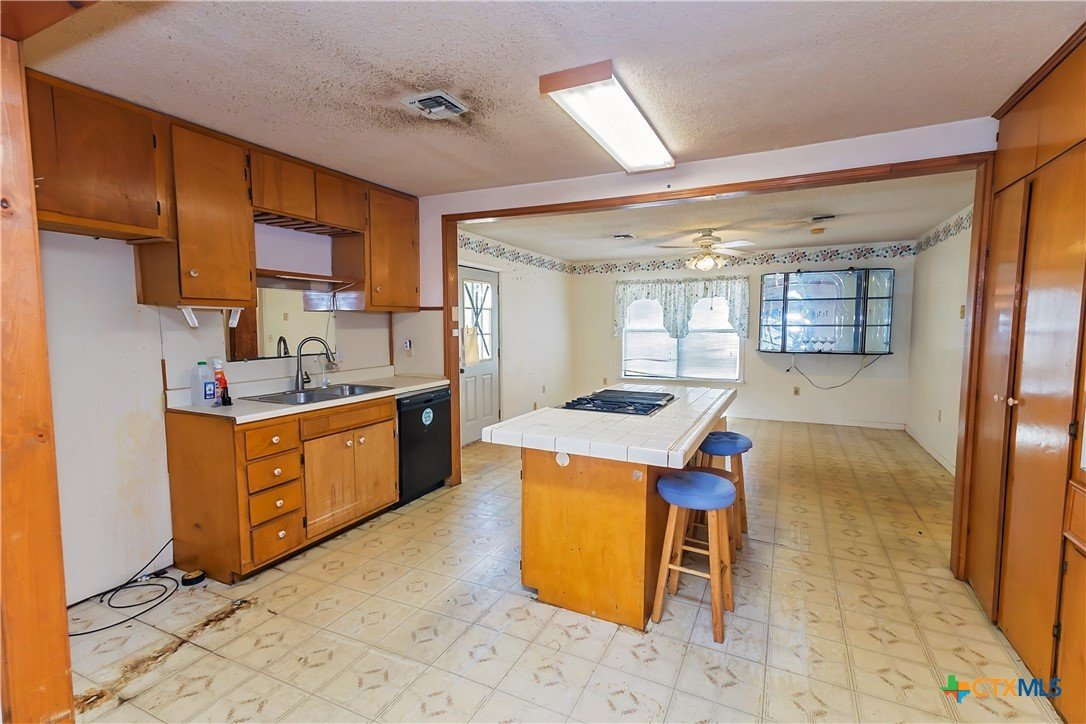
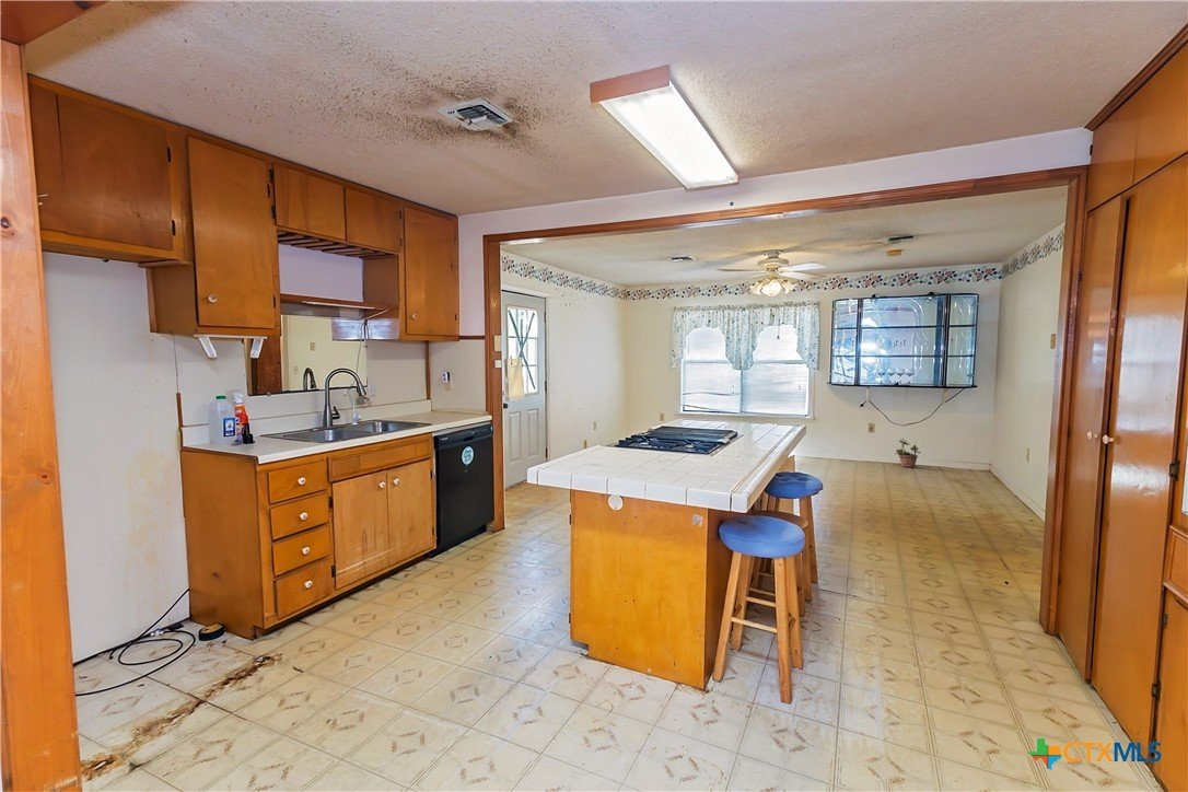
+ potted plant (908, 452)
